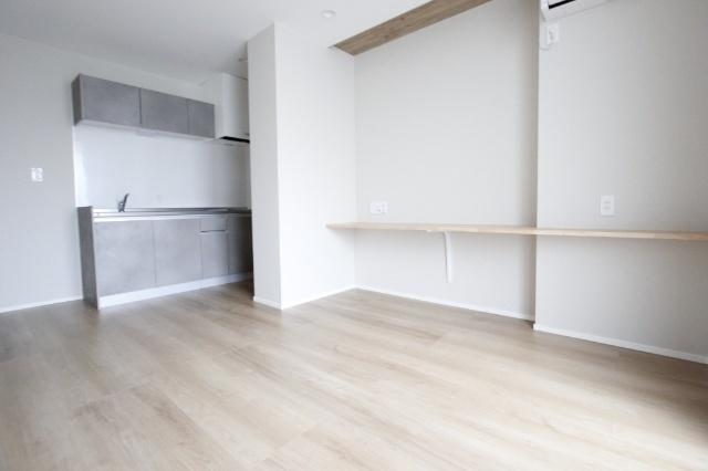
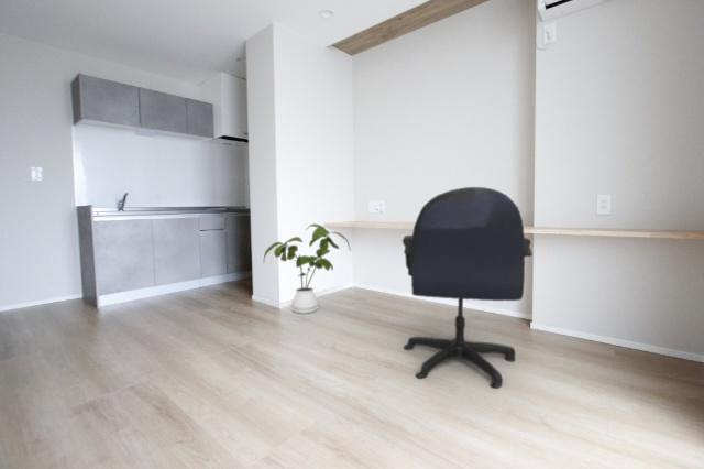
+ house plant (317, 268)
+ office chair (459, 279)
